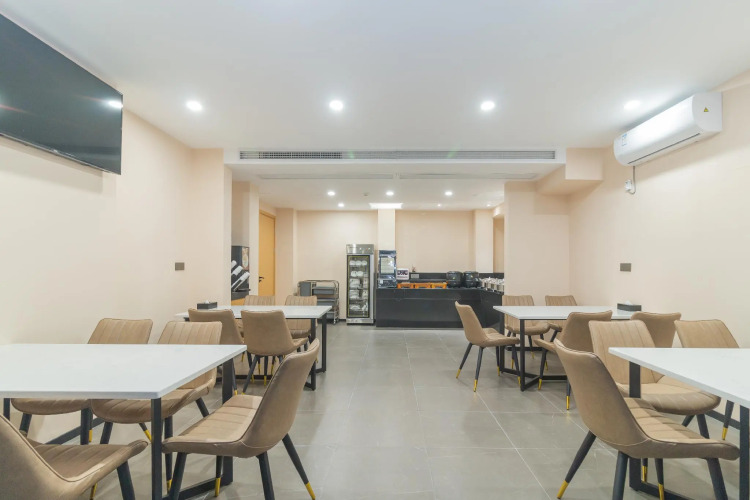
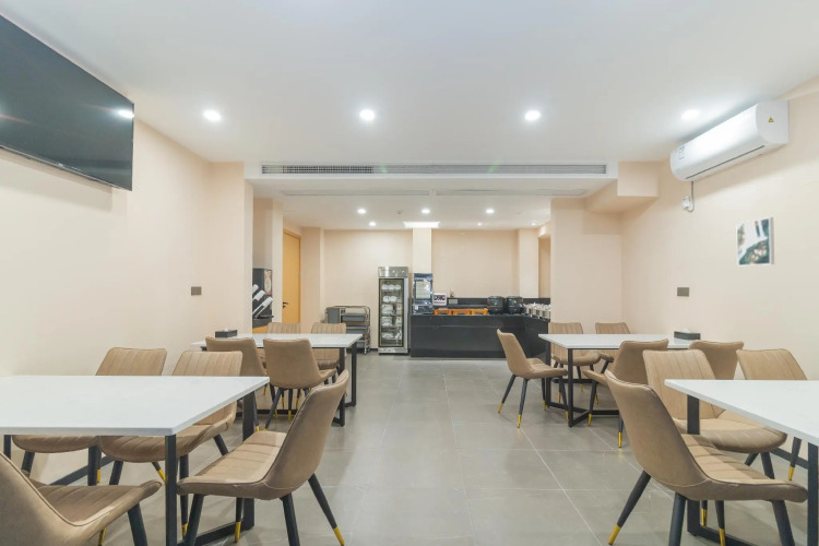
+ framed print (753, 242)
